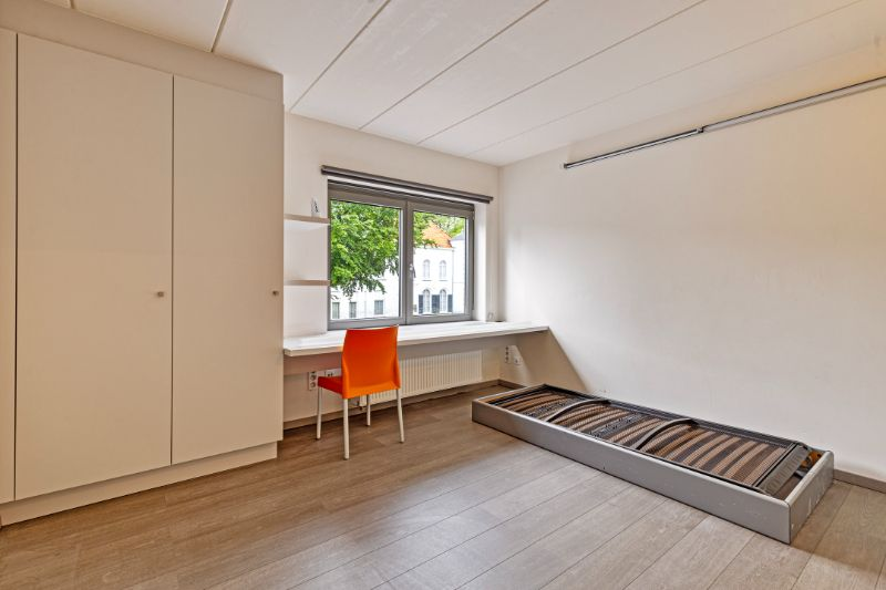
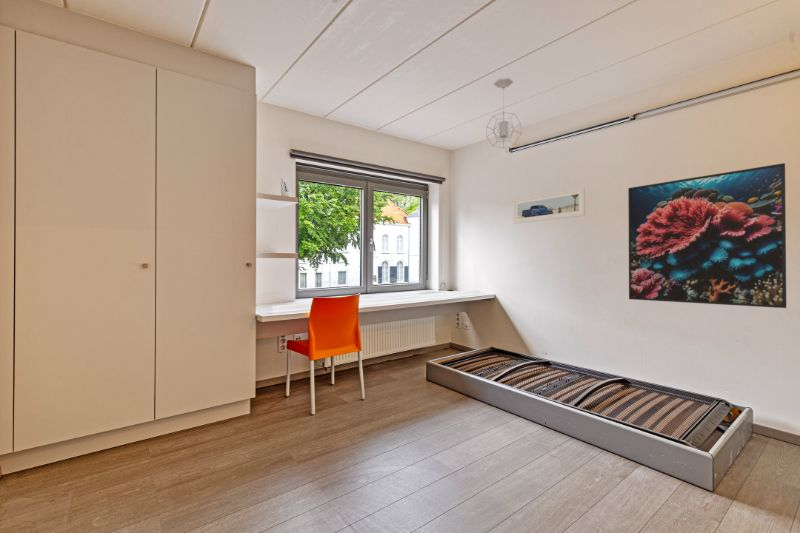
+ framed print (696, 240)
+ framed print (546, 207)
+ pendant light (503, 115)
